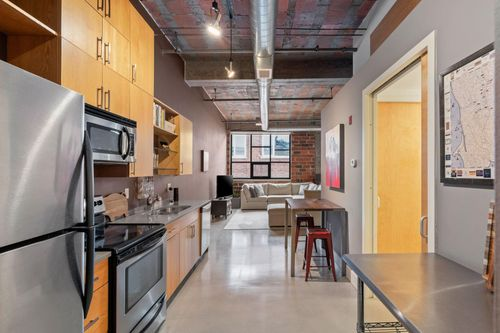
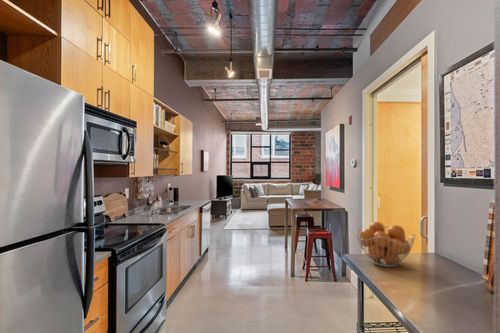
+ fruit basket (384, 243)
